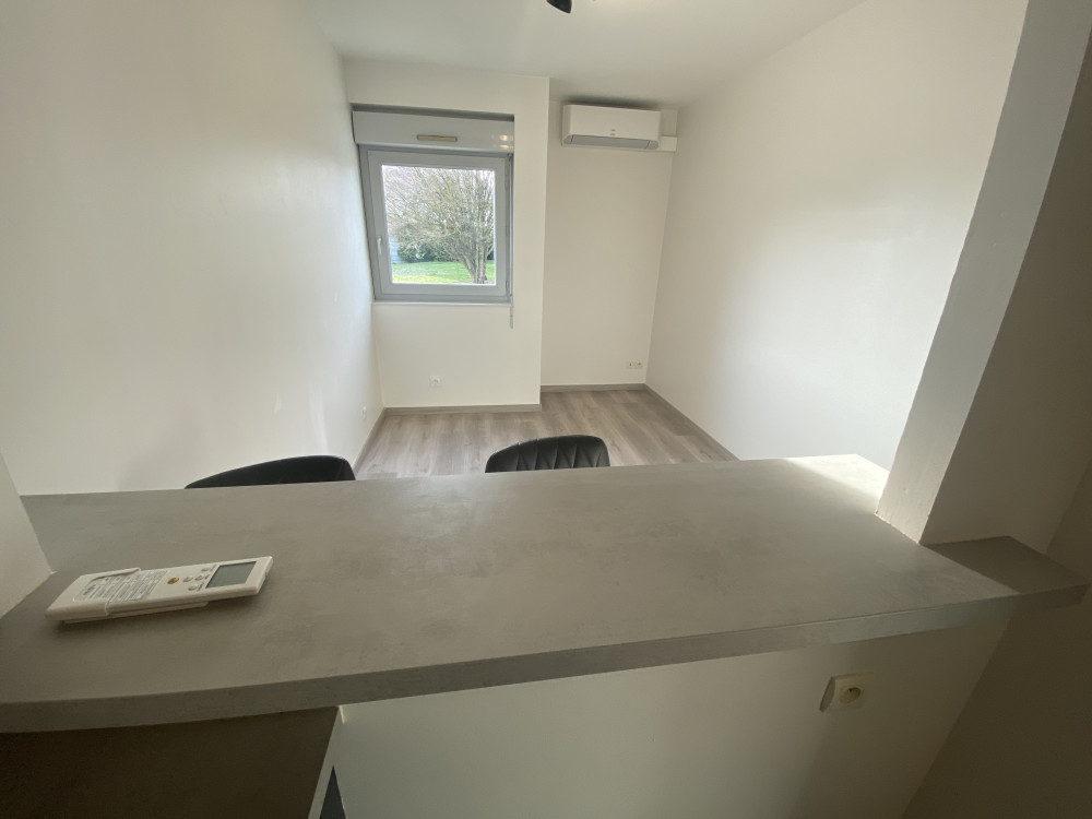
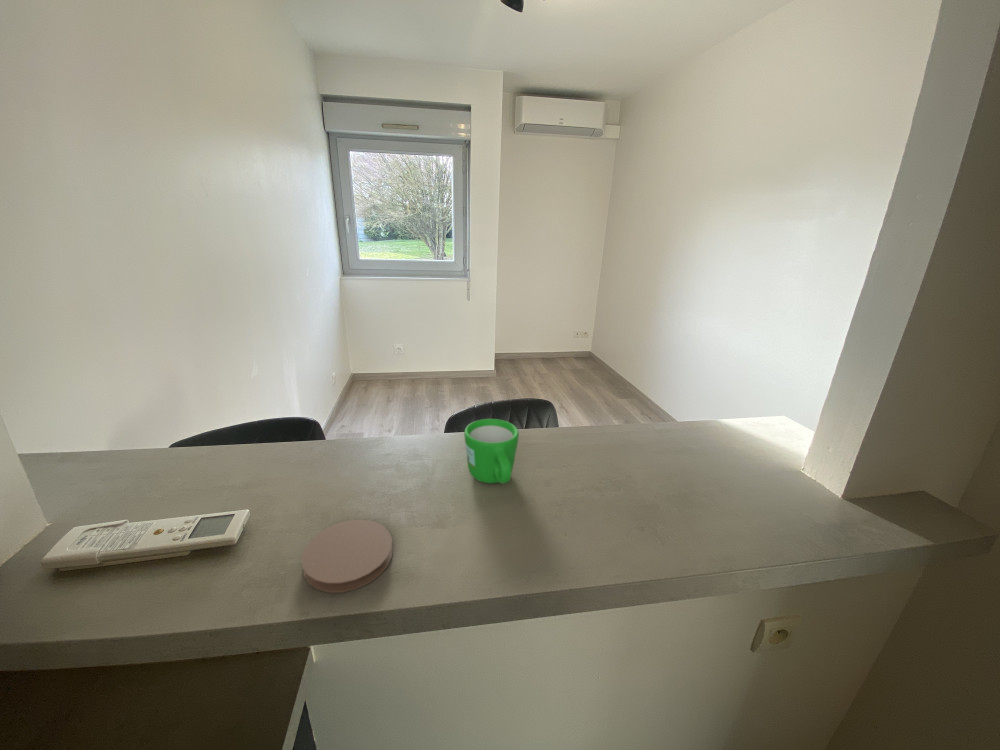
+ mug (494, 458)
+ coaster (348, 552)
